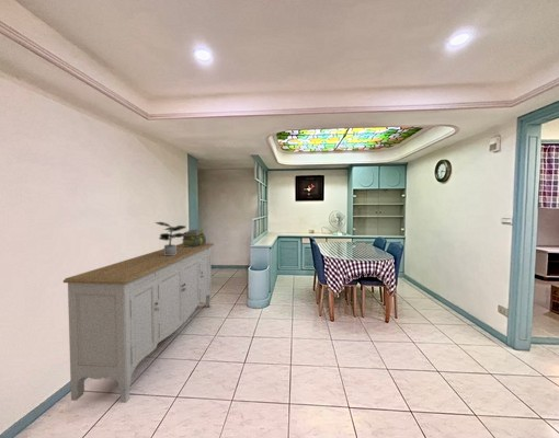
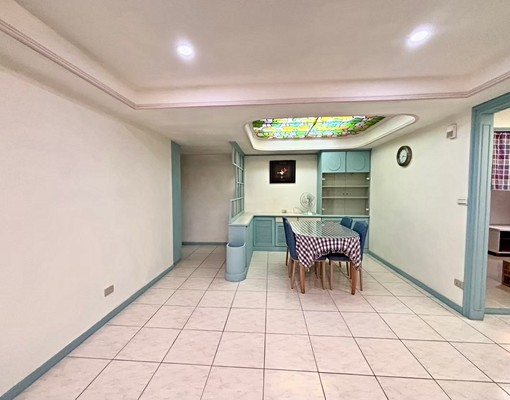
- potted plant (169, 238)
- stack of books (194, 238)
- sideboard (163, 296)
